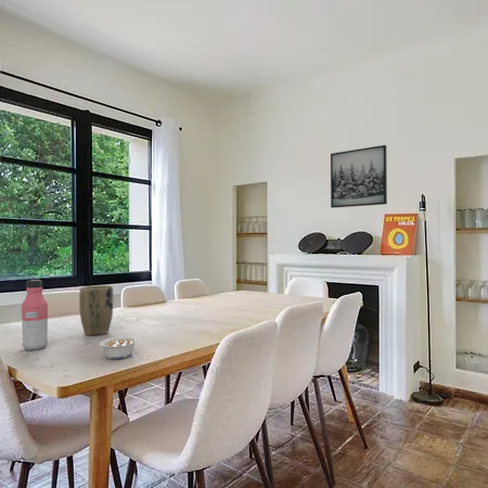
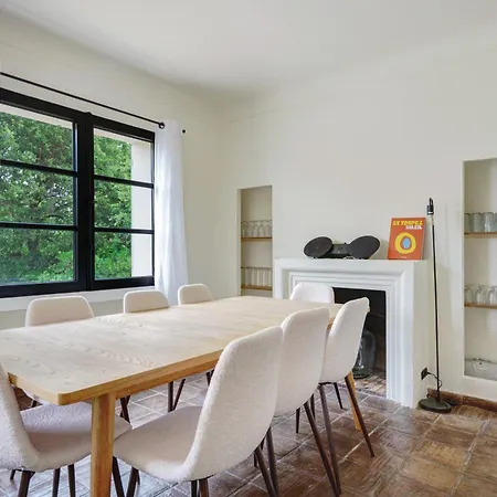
- plant pot (97, 309)
- water bottle (35, 313)
- legume (118, 347)
- wall art (357, 178)
